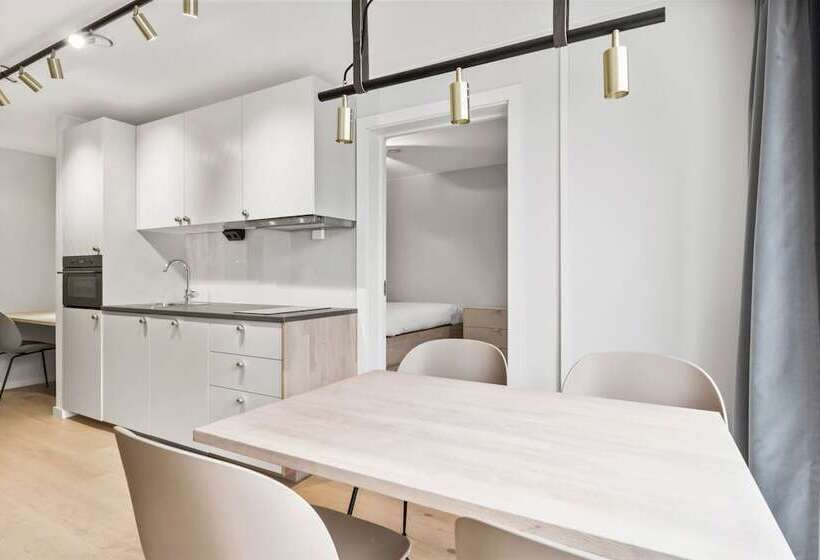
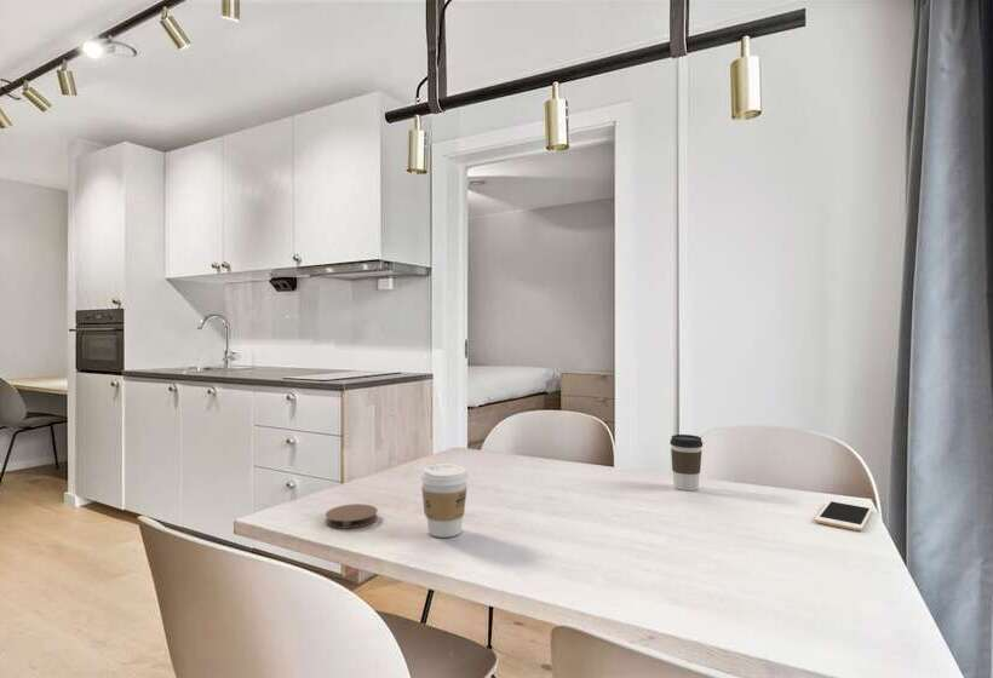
+ coaster (351, 515)
+ coffee cup (685, 461)
+ cell phone (844, 513)
+ coffee cup (444, 499)
